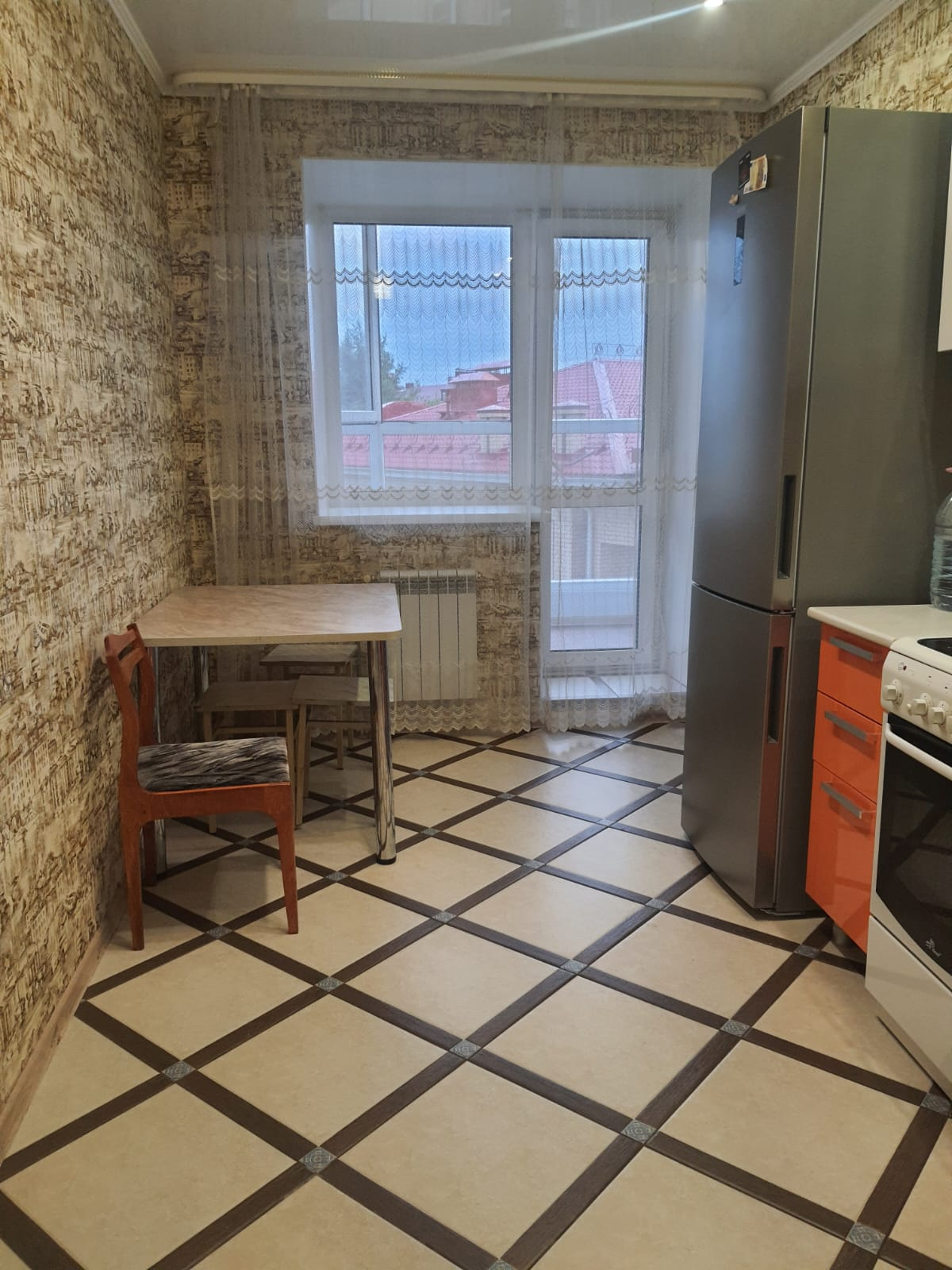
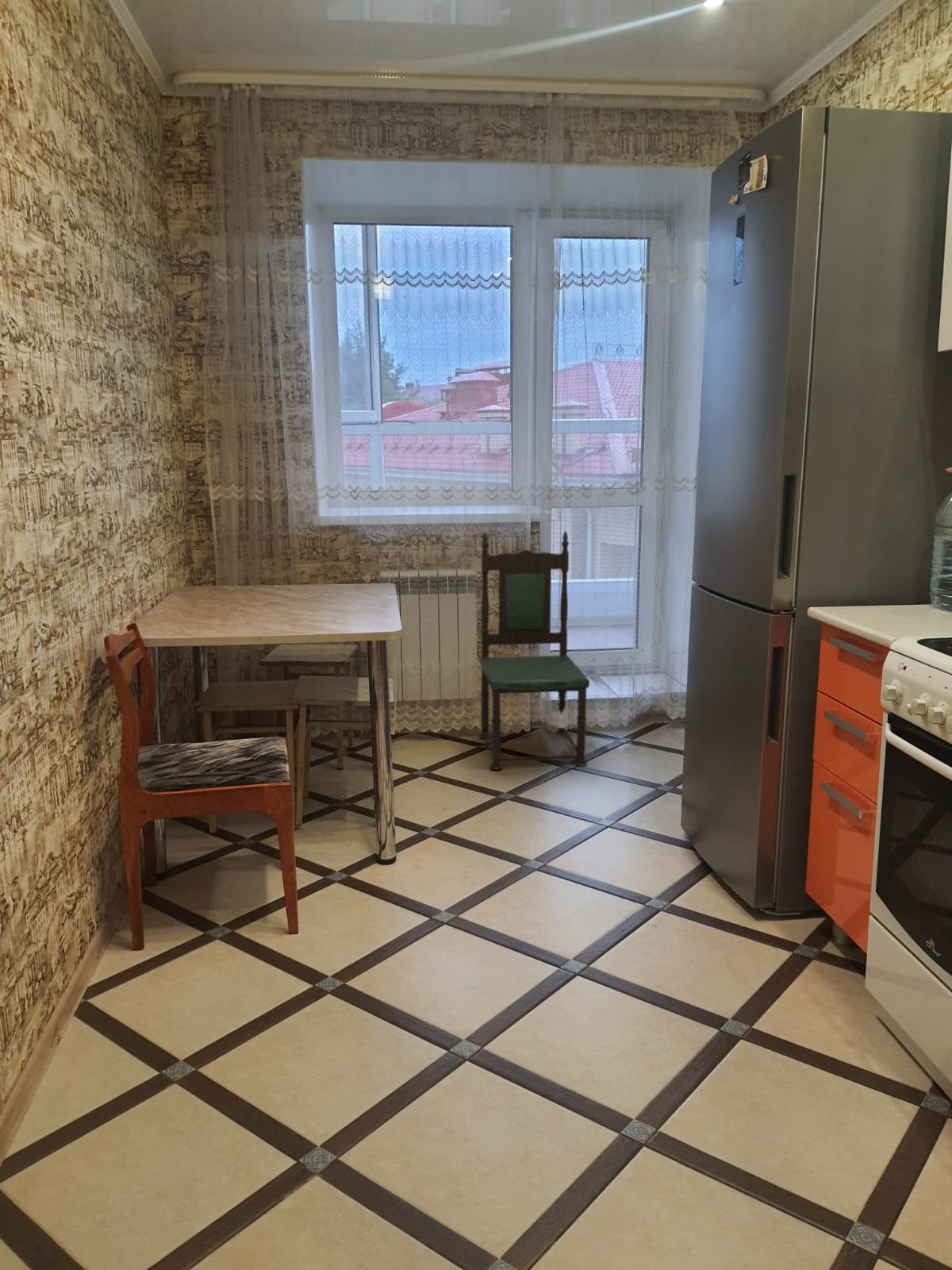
+ dining chair (532, 643)
